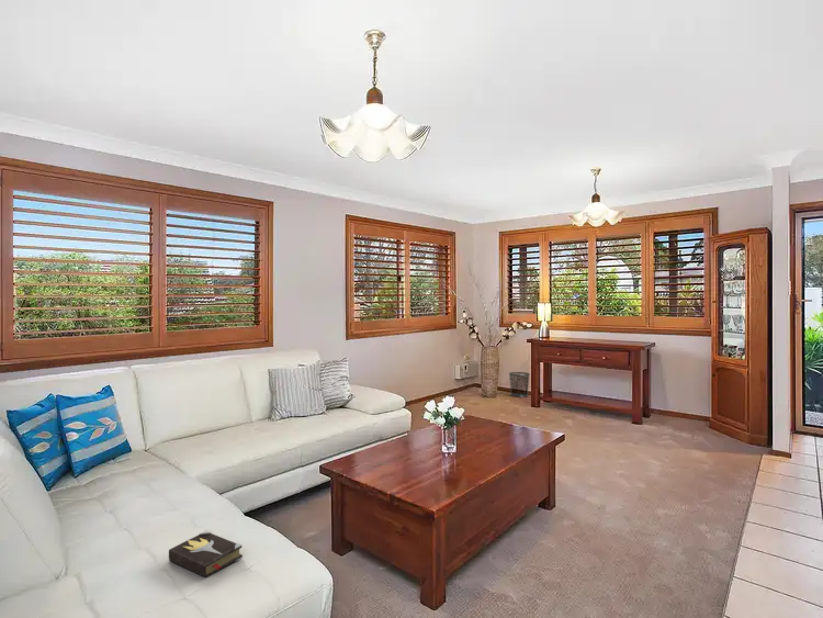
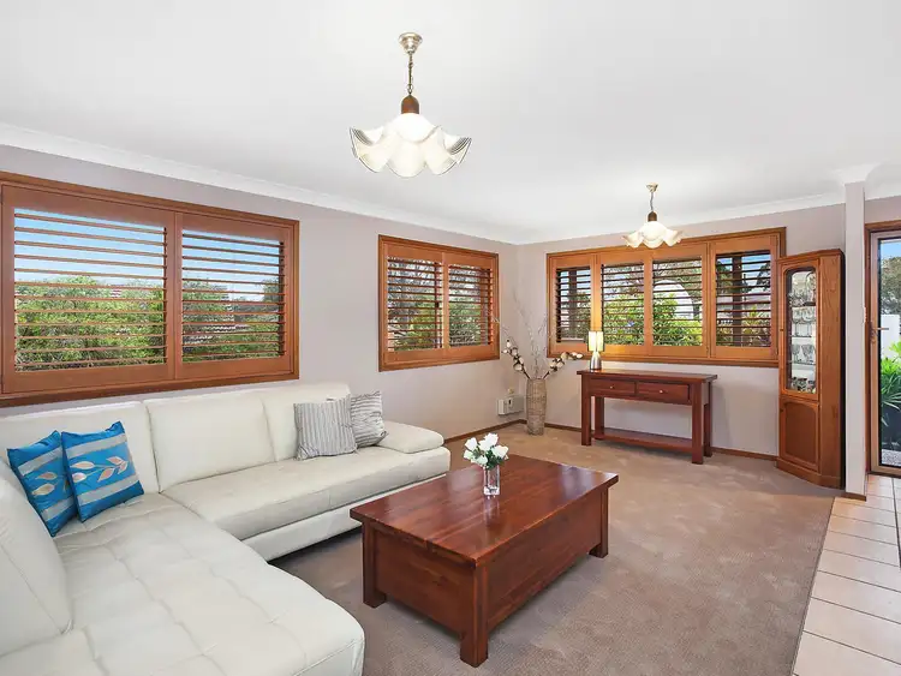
- waste bin (519, 384)
- hardback book (205, 552)
